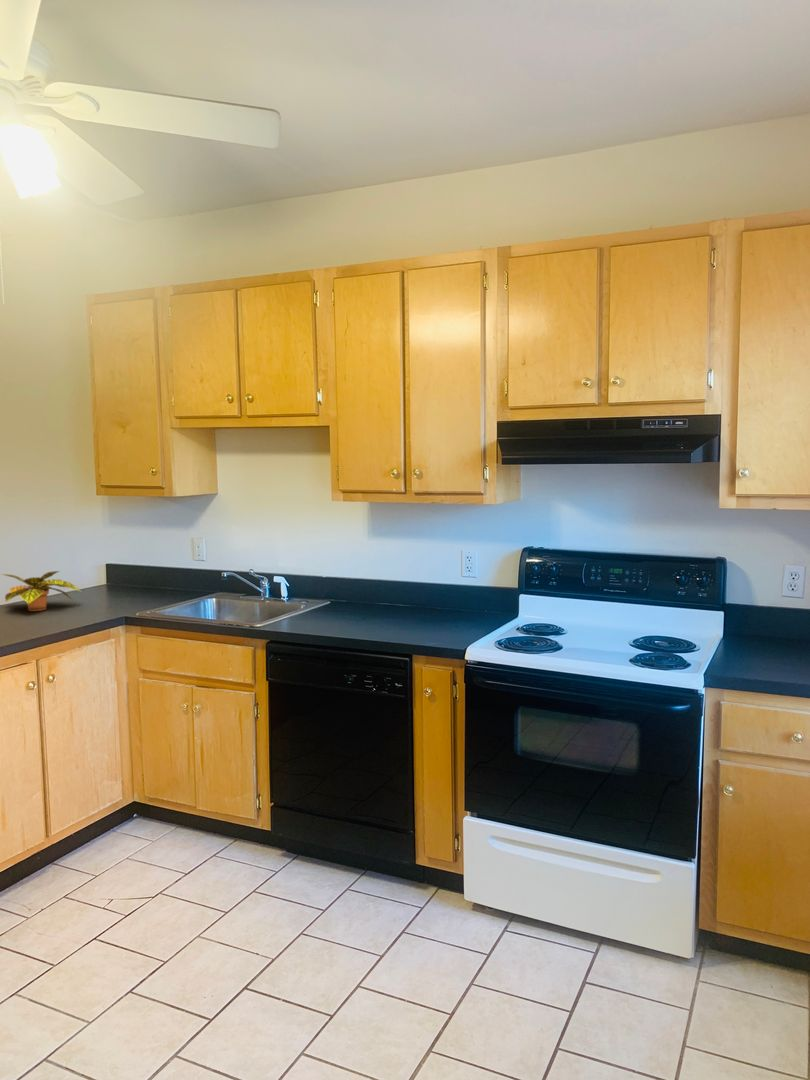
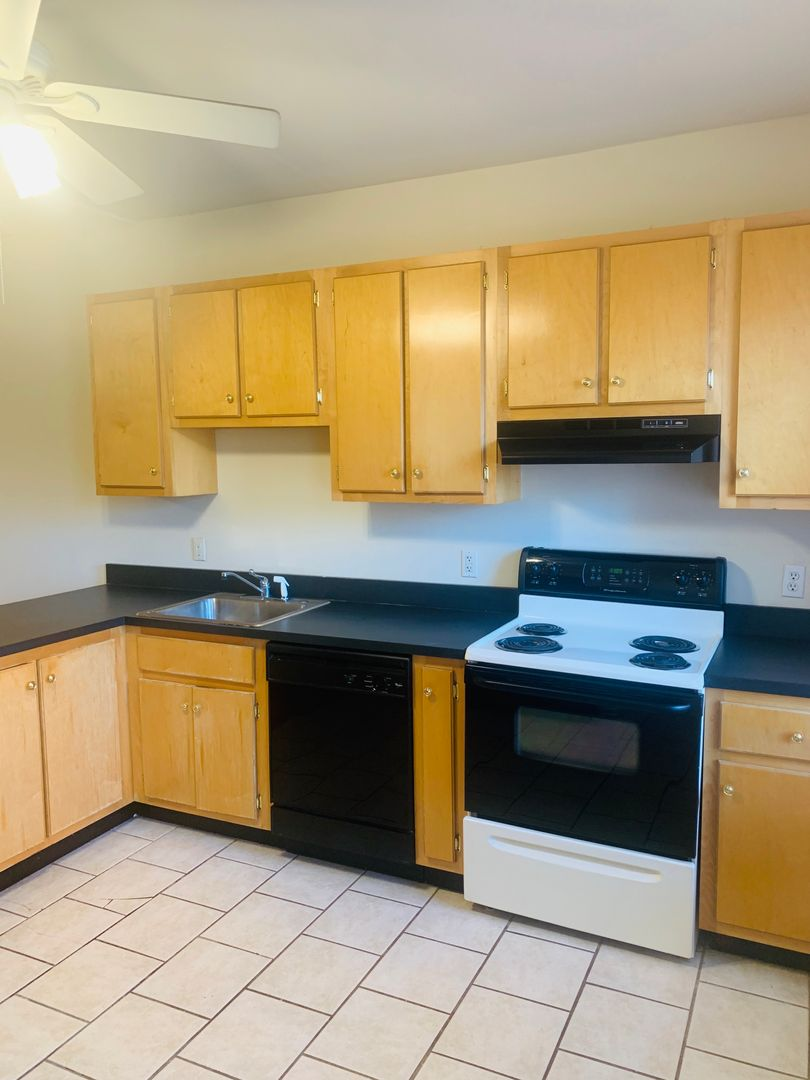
- plant (41, 589)
